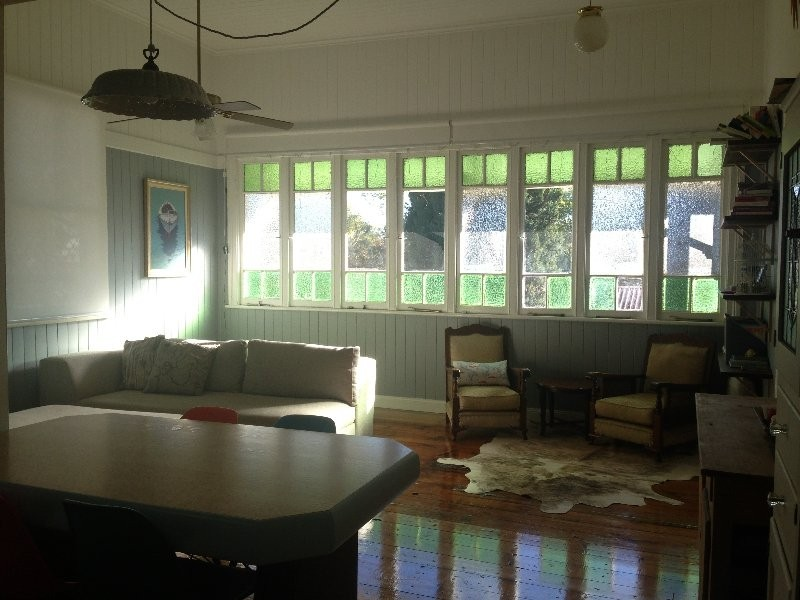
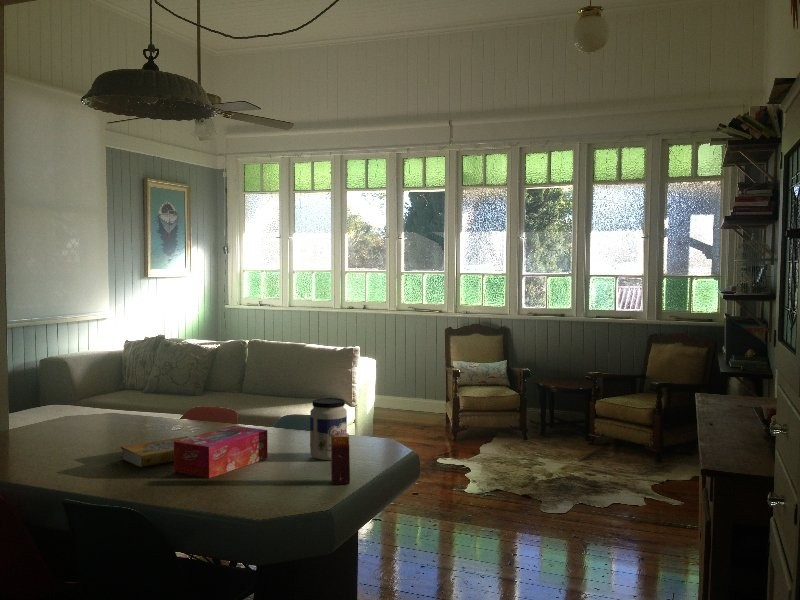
+ jar (328, 428)
+ tissue box (222, 450)
+ book (165, 451)
+ candle (340, 458)
